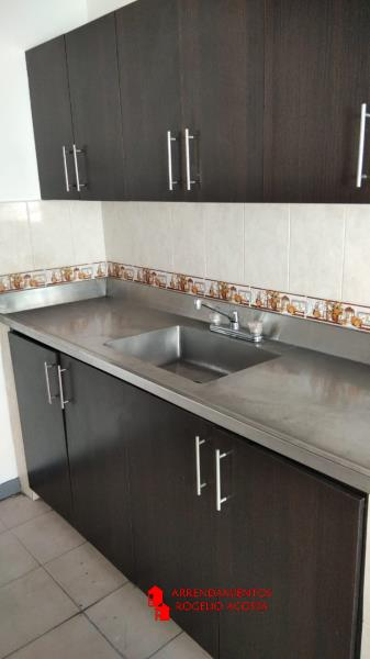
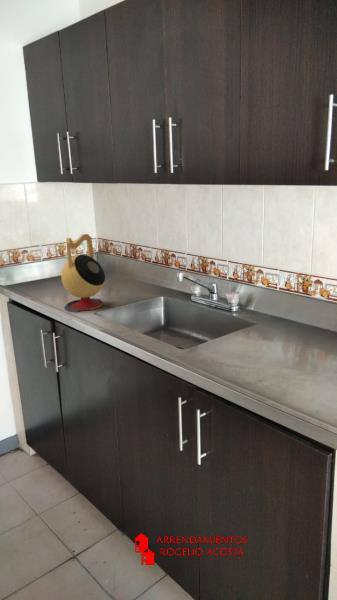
+ kettle (82, 271)
